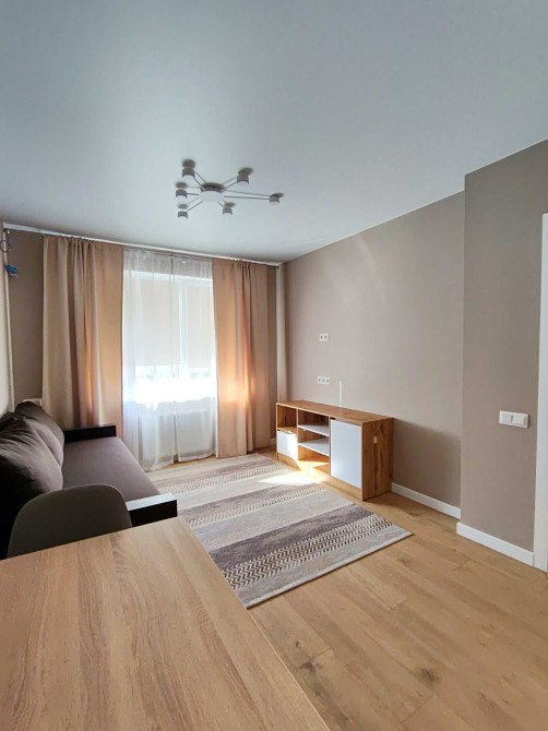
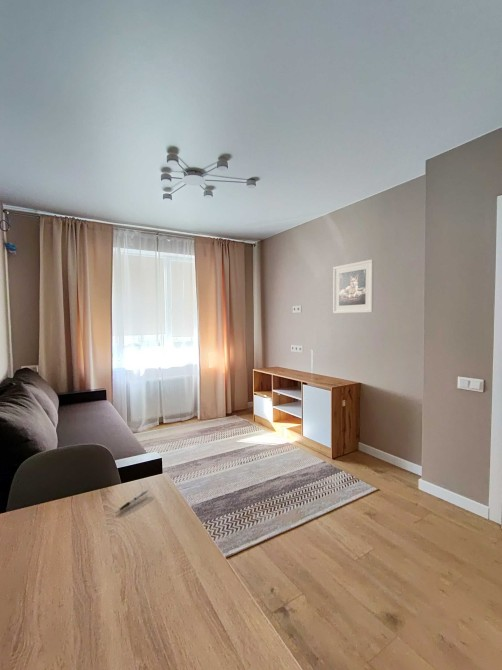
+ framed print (352, 288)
+ pen (132, 501)
